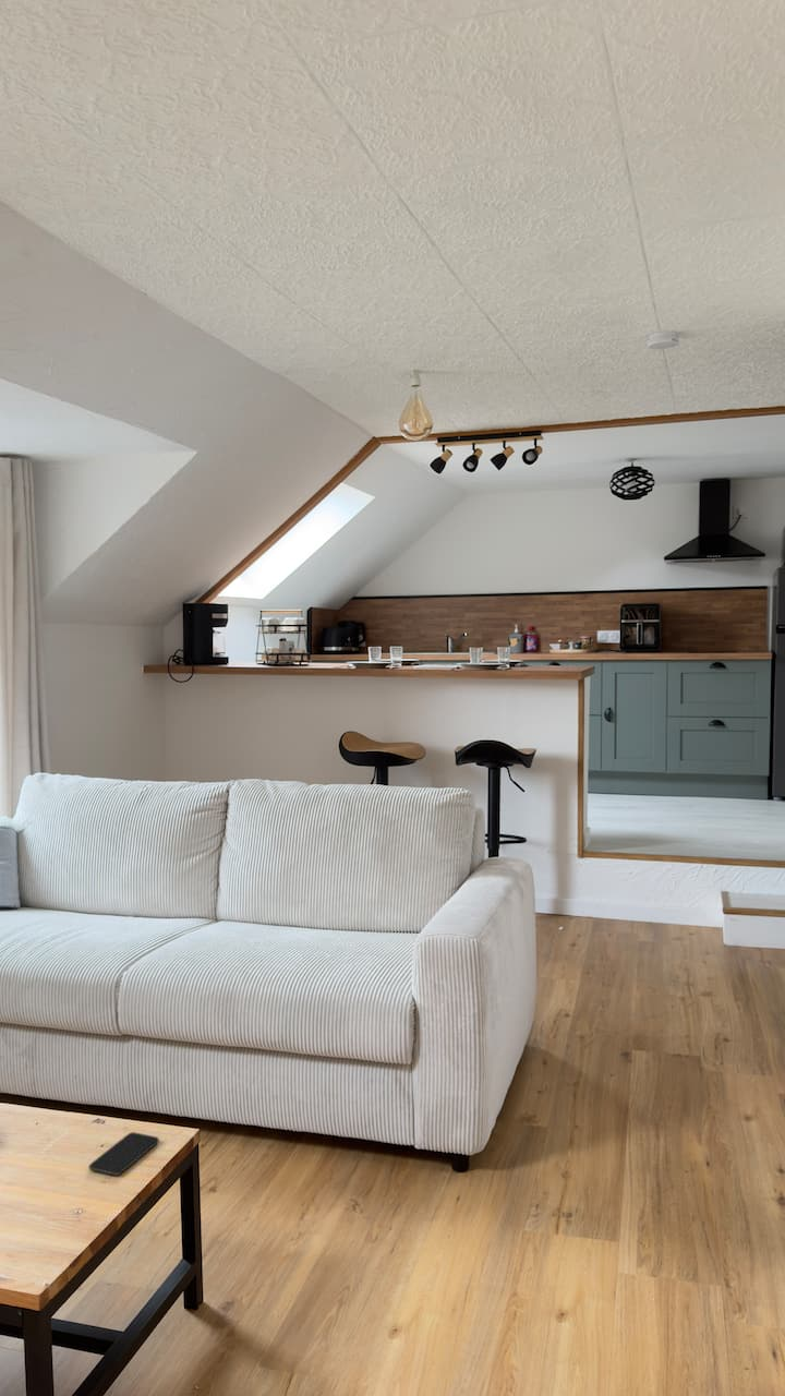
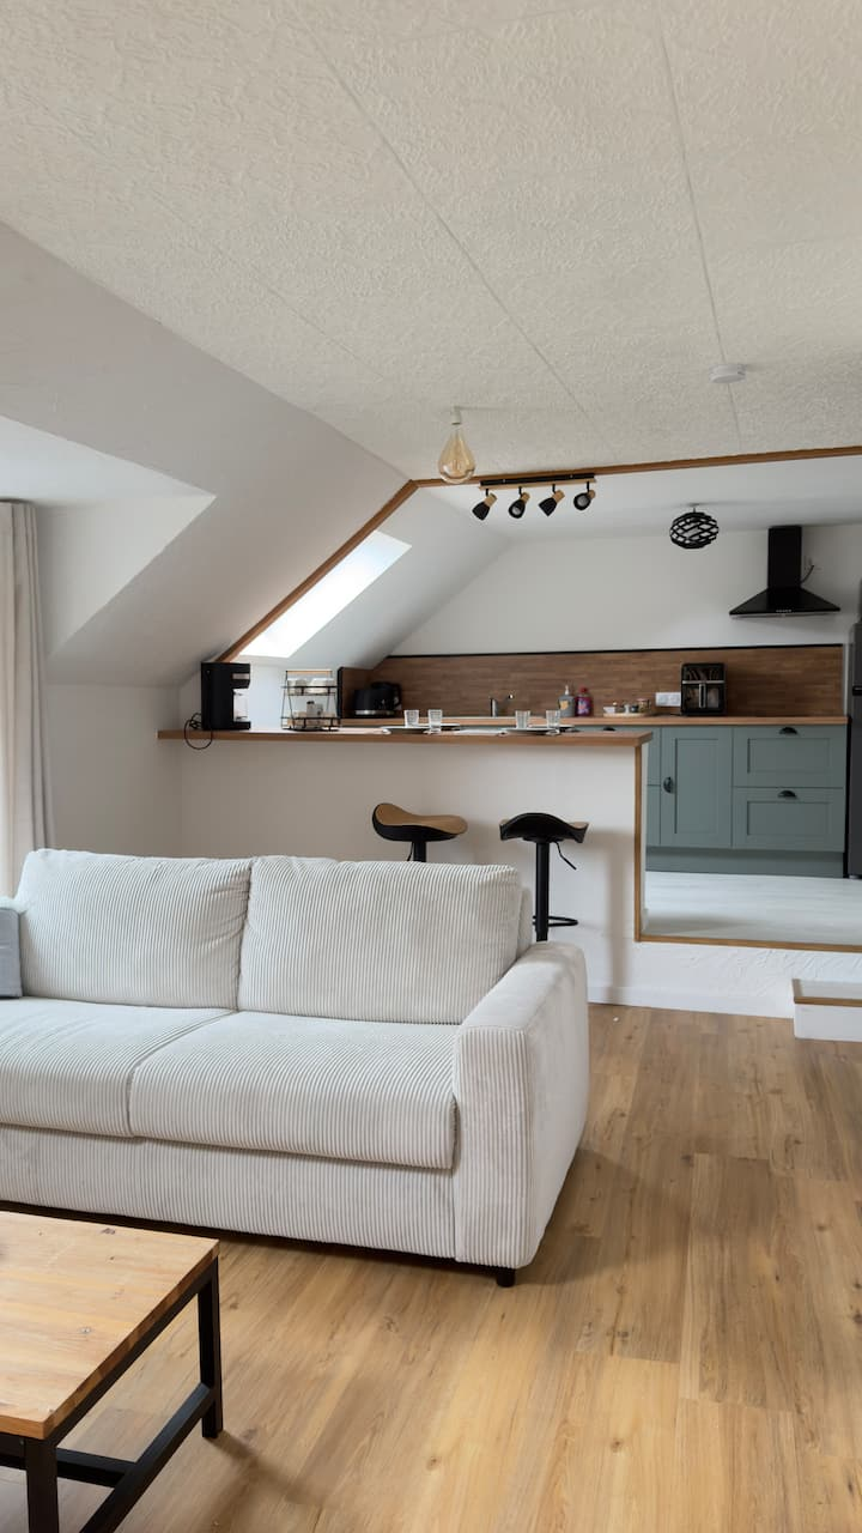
- smartphone (124, 1153)
